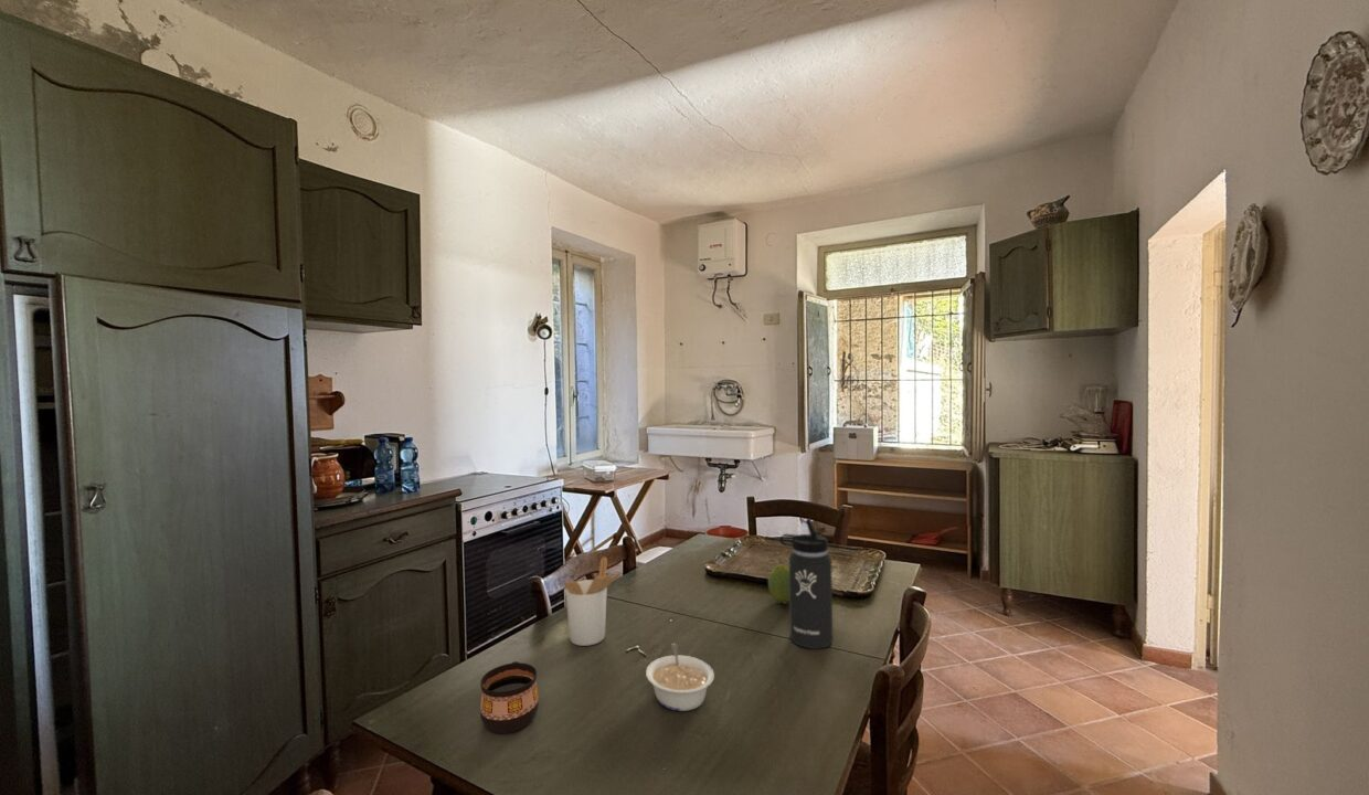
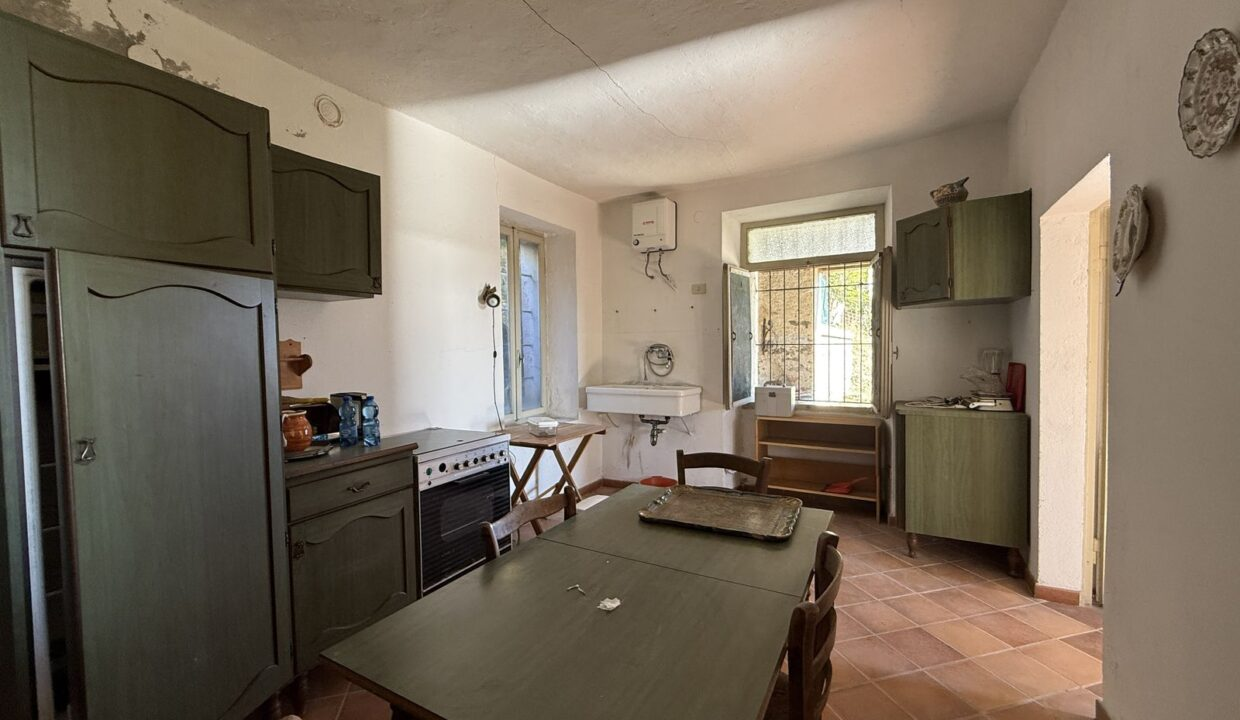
- cup (511, 696)
- legume (678, 680)
- thermos bottle (805, 577)
- utensil holder (593, 602)
- fruit (783, 583)
